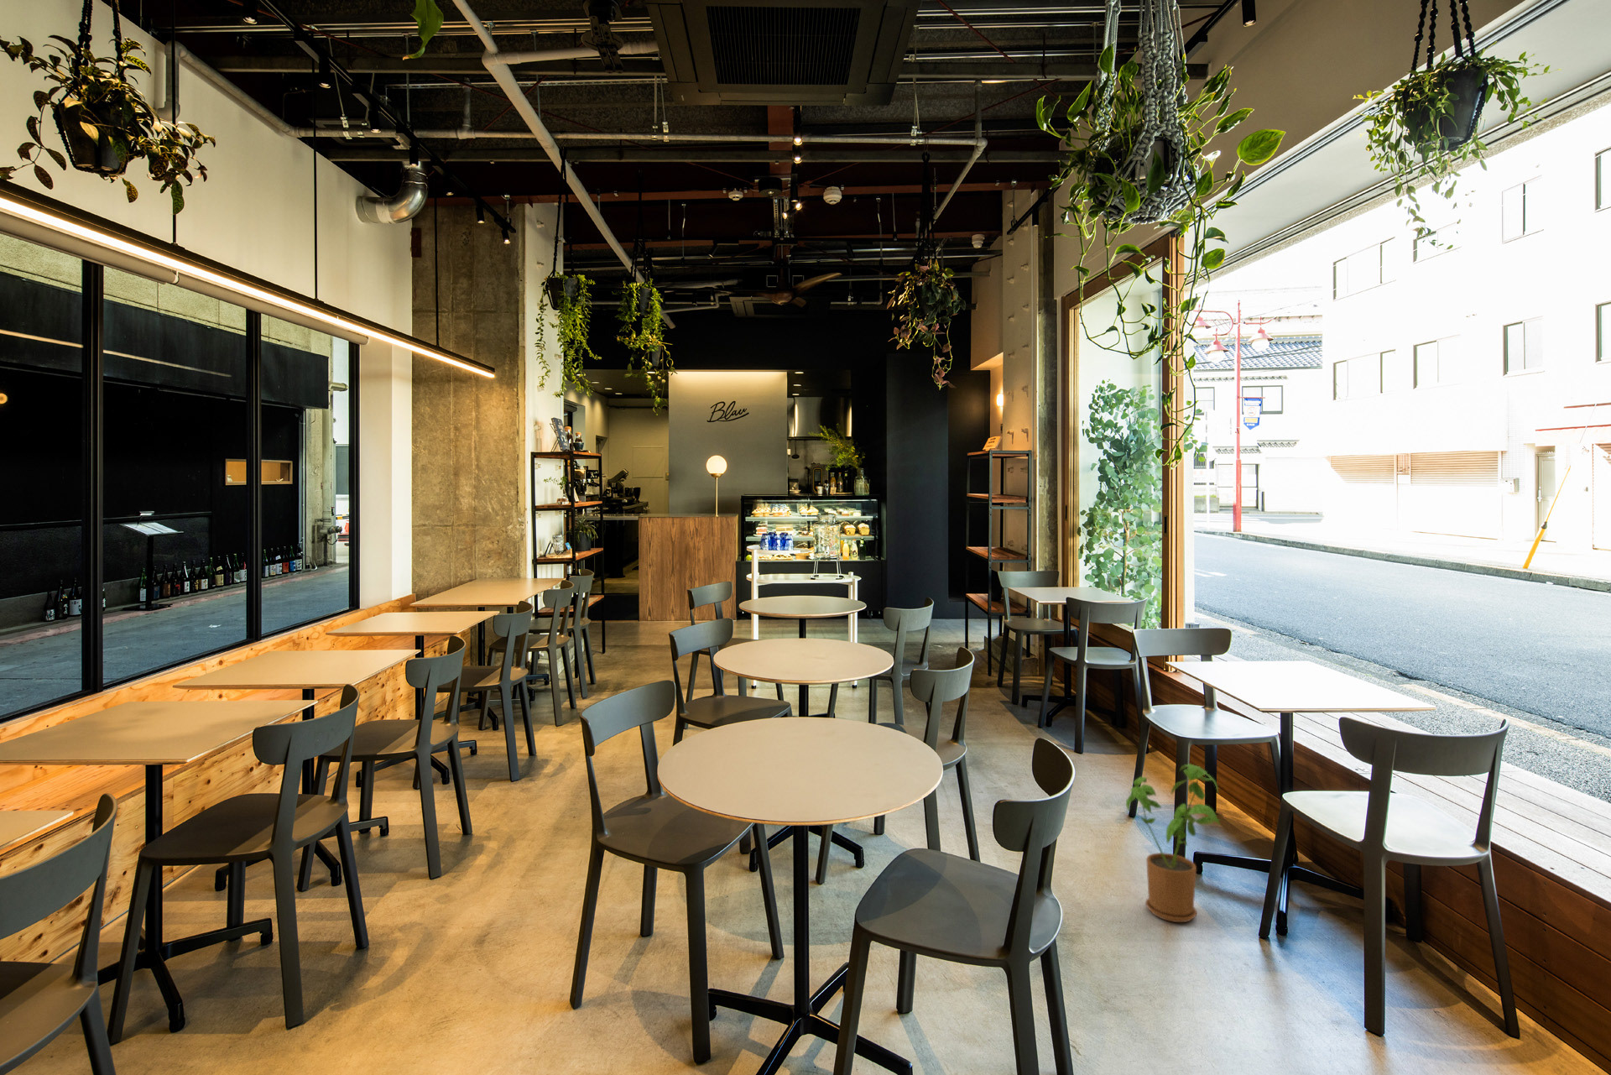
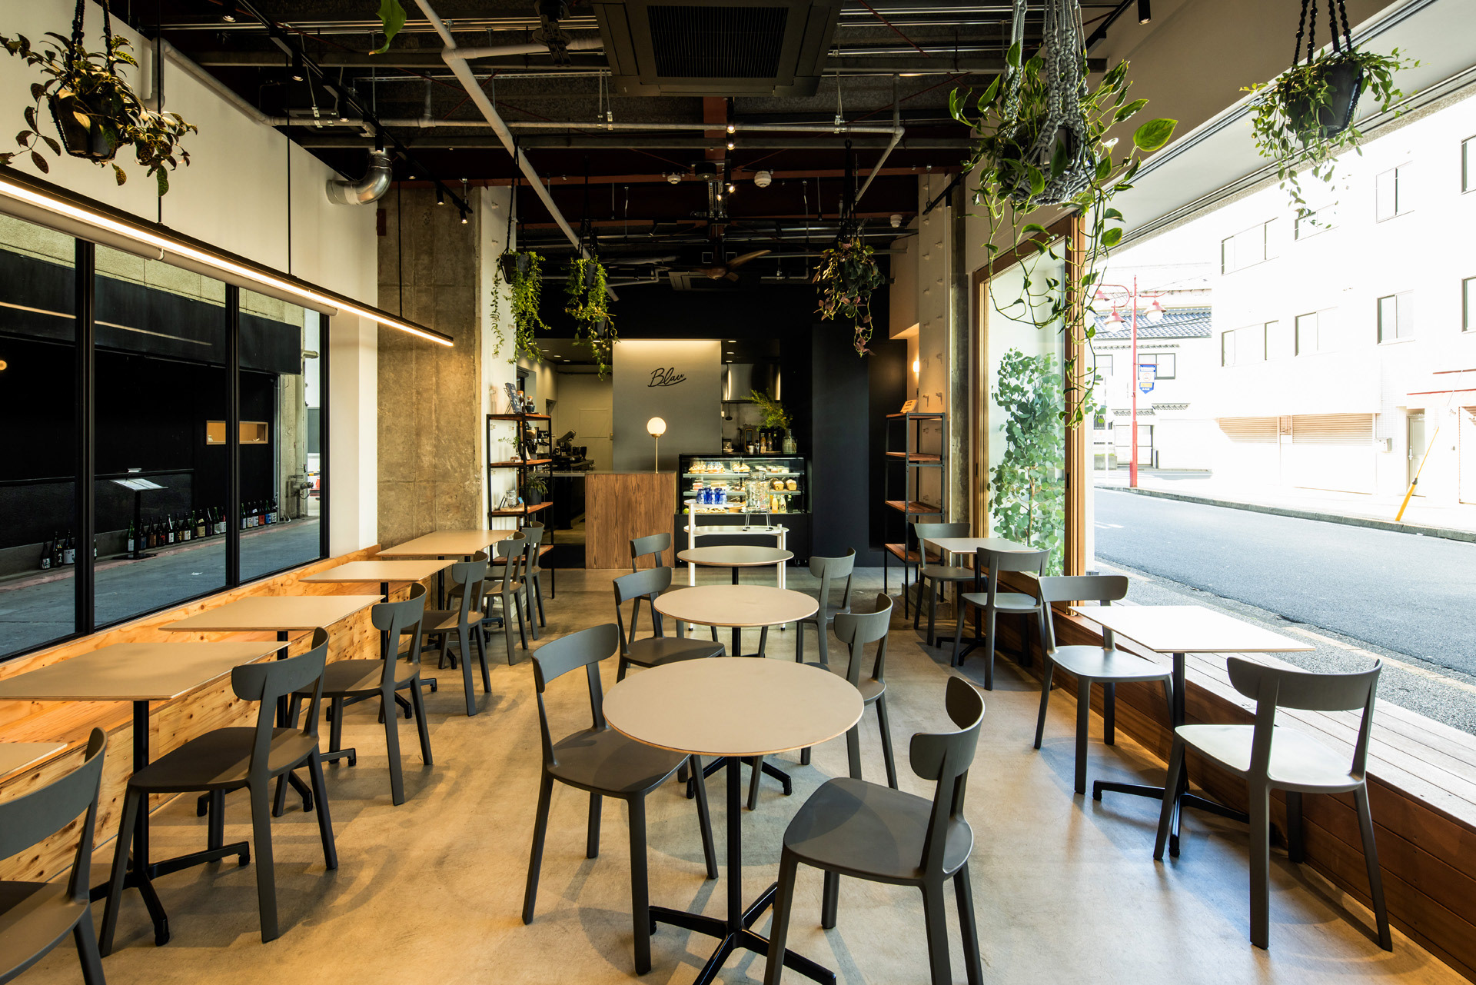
- house plant (1177, 840)
